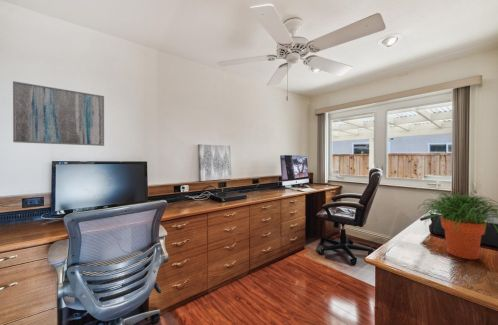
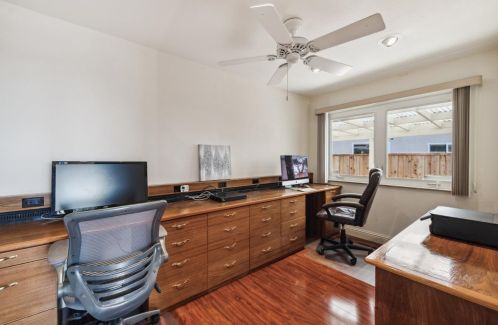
- potted plant (460, 223)
- wall art (63, 117)
